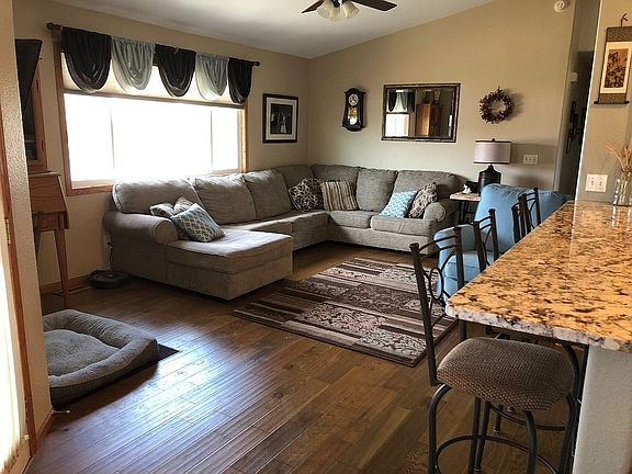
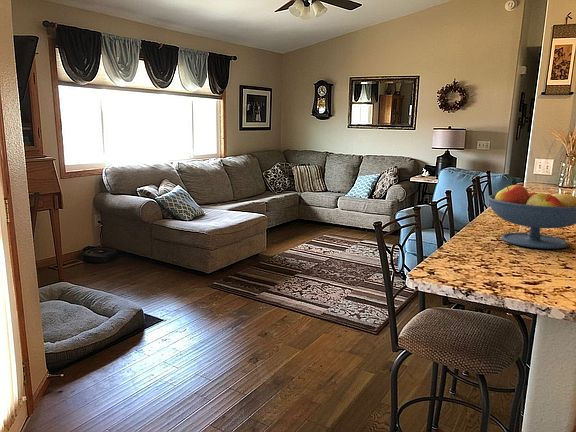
+ fruit bowl (536, 213)
